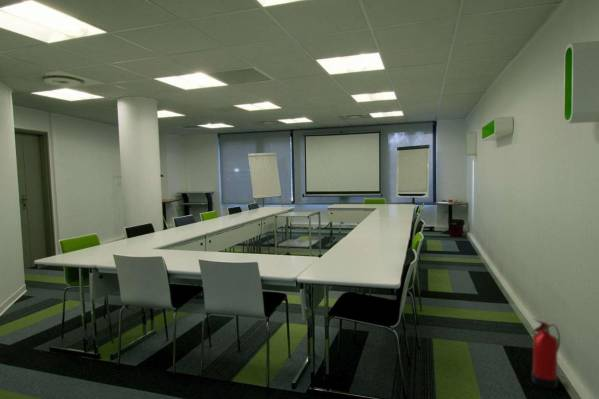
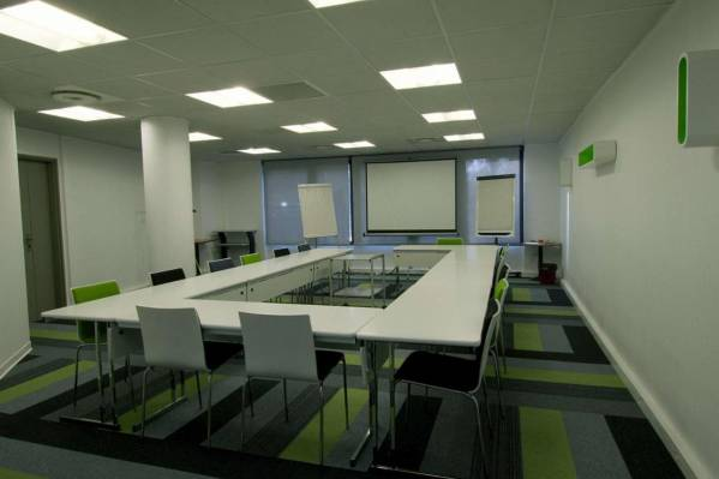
- fire extinguisher (547, 349)
